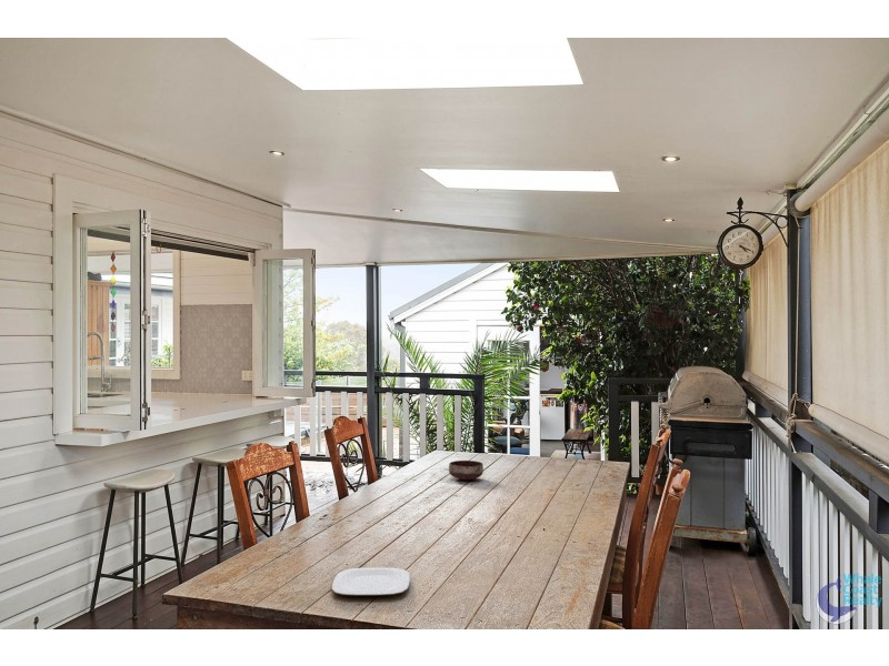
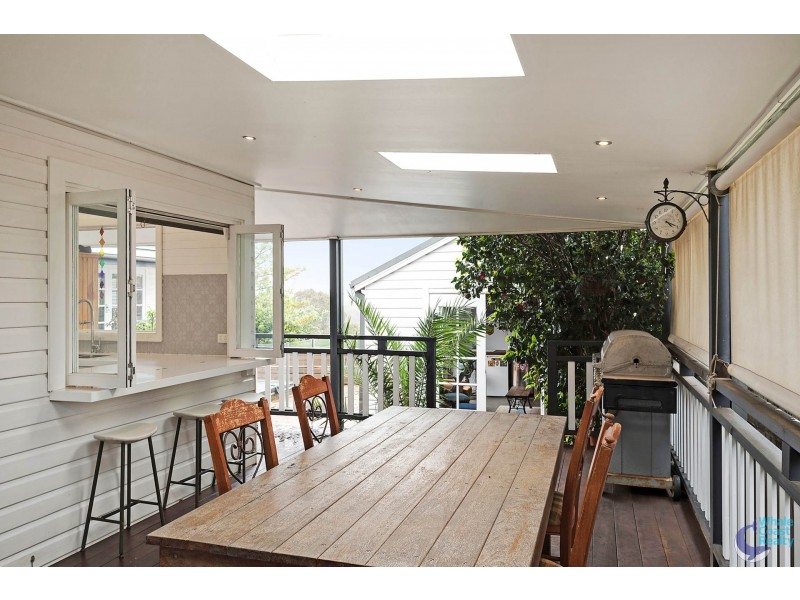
- bowl (466, 471)
- plate (371, 583)
